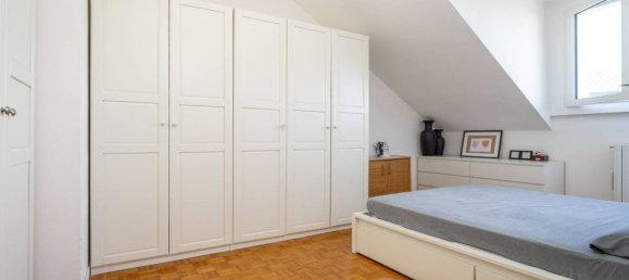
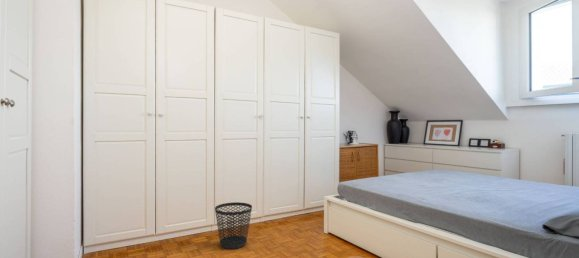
+ wastebasket (233, 225)
